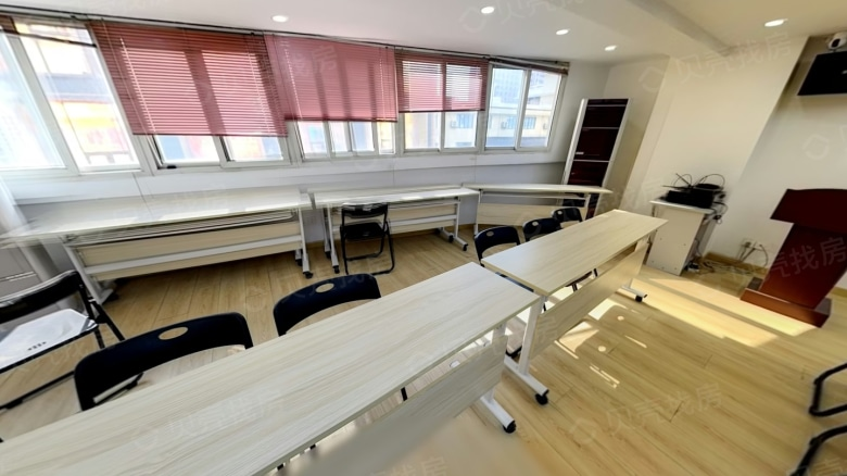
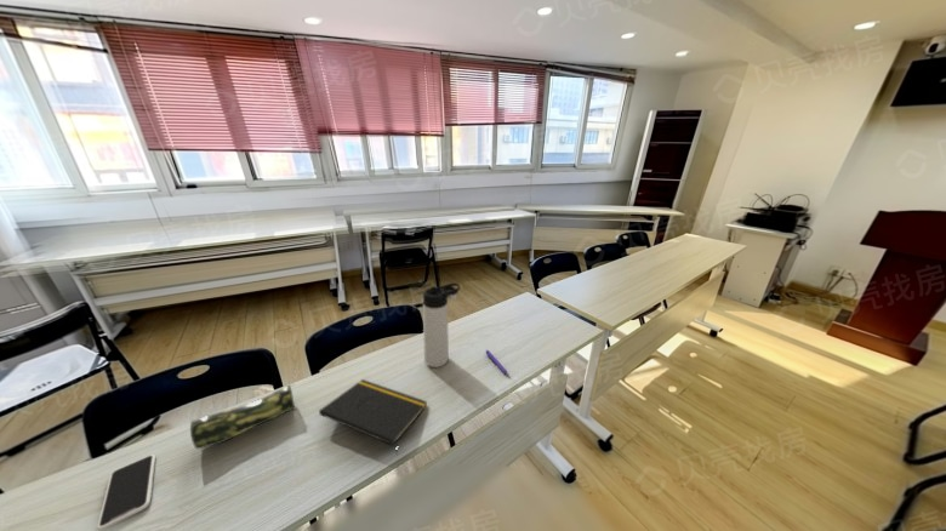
+ notepad (375, 407)
+ pen (496, 361)
+ thermos bottle (441, 325)
+ smartphone (129, 487)
+ pencil case (250, 413)
